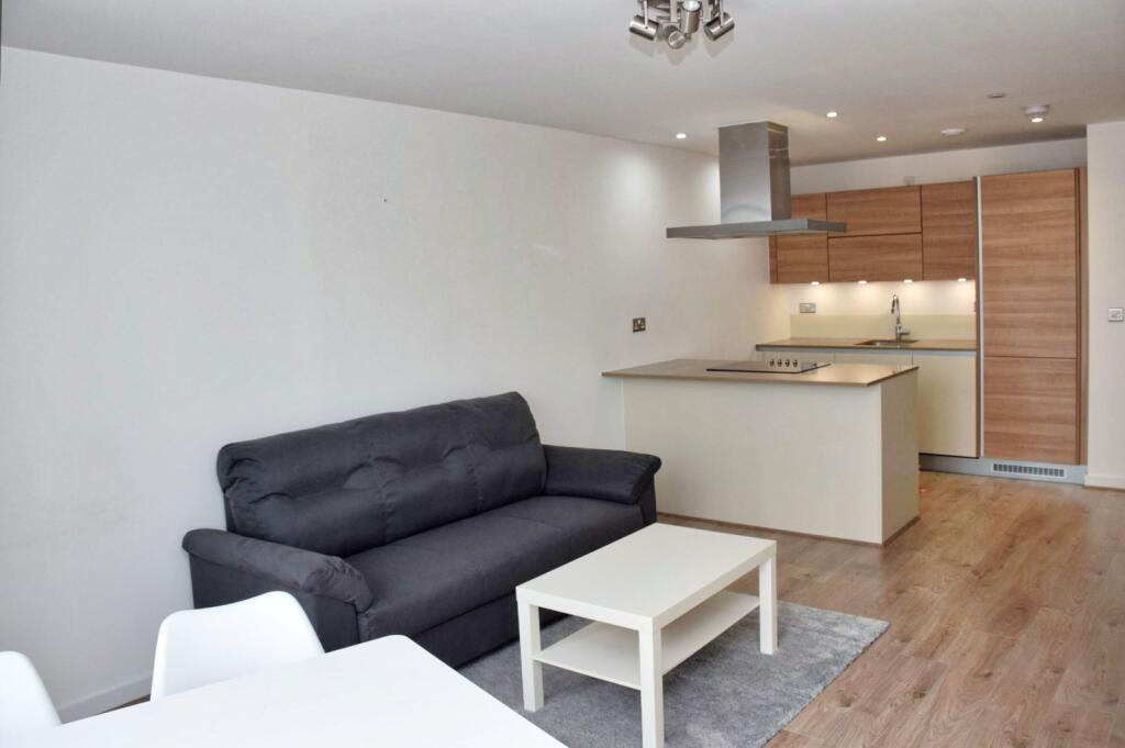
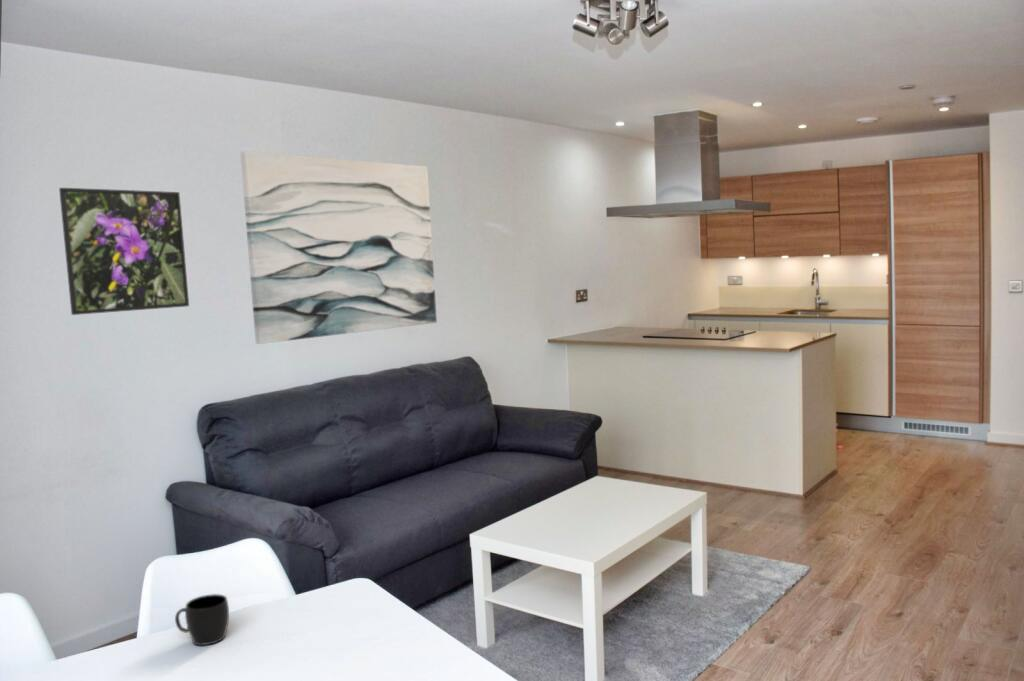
+ wall art (349, 246)
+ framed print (128, 250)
+ mug (202, 619)
